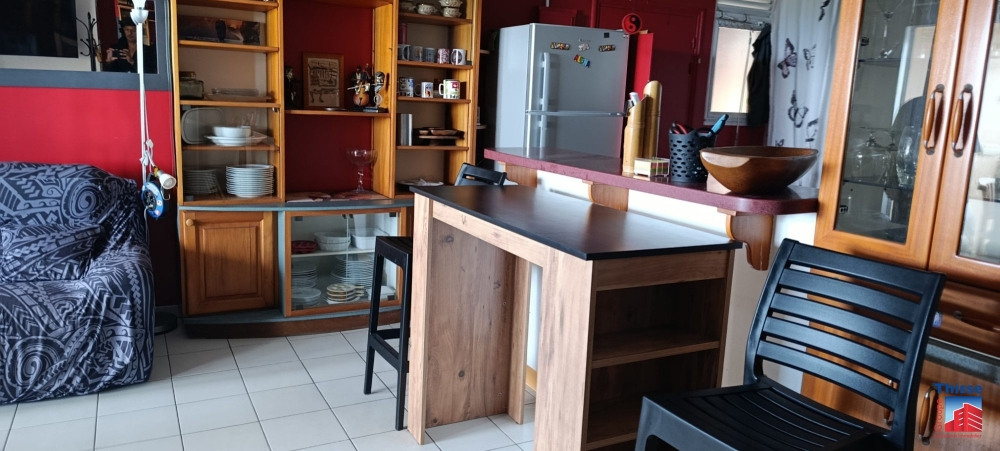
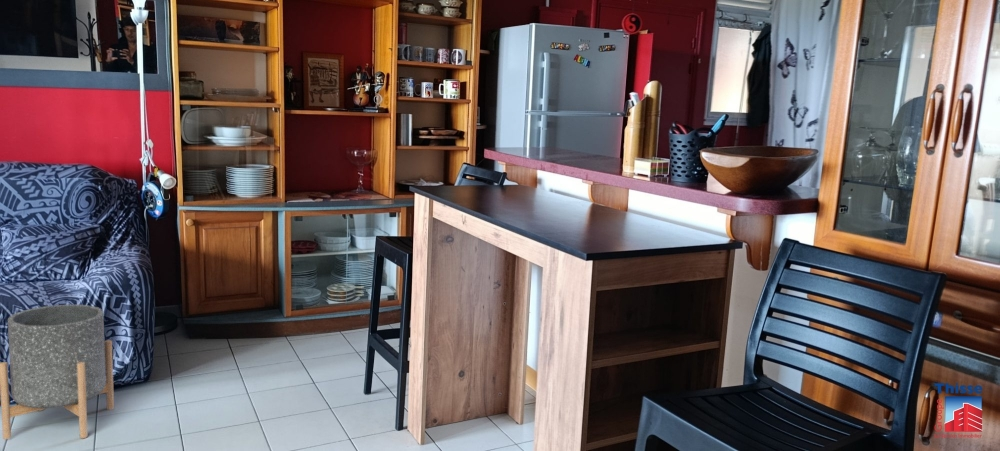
+ planter (59, 369)
